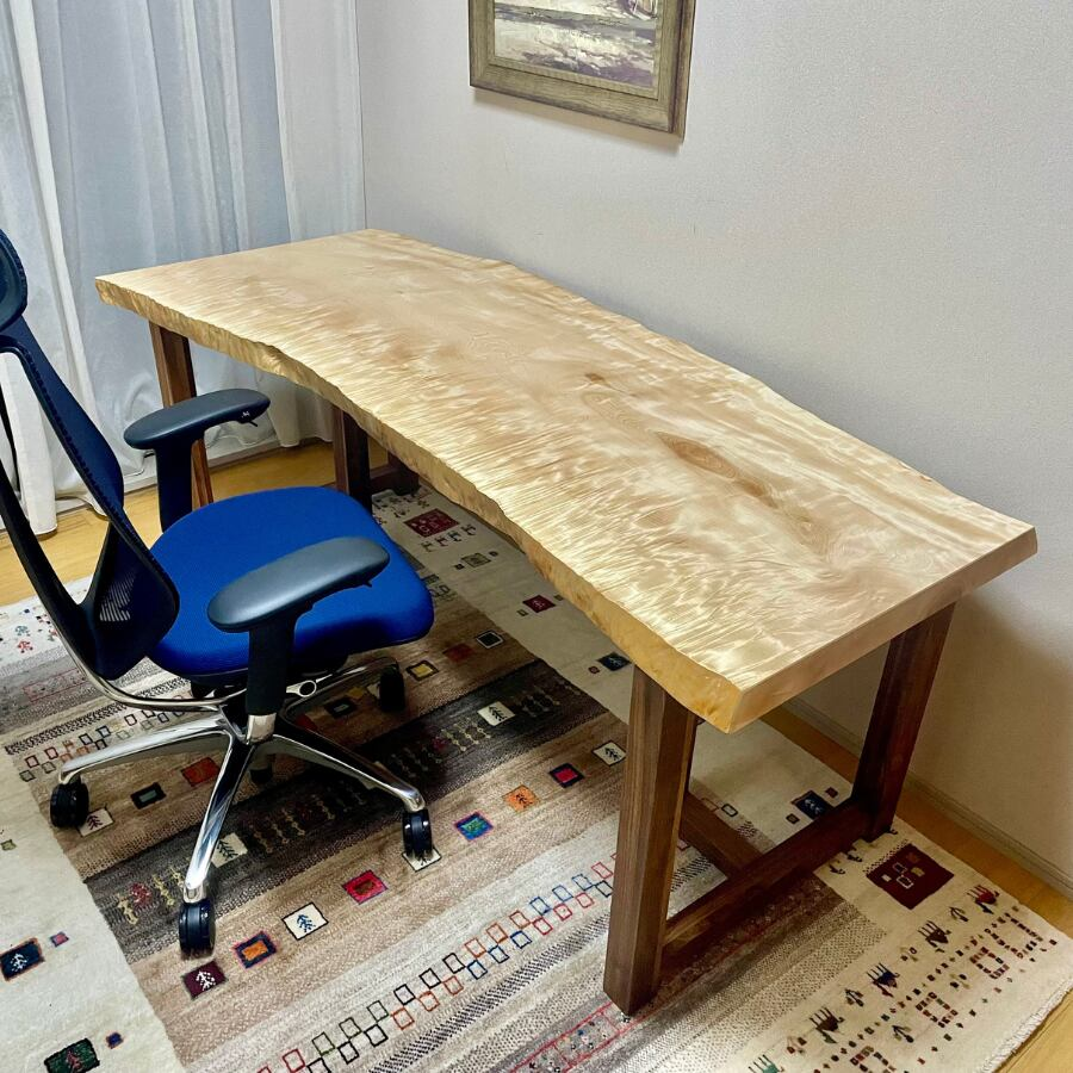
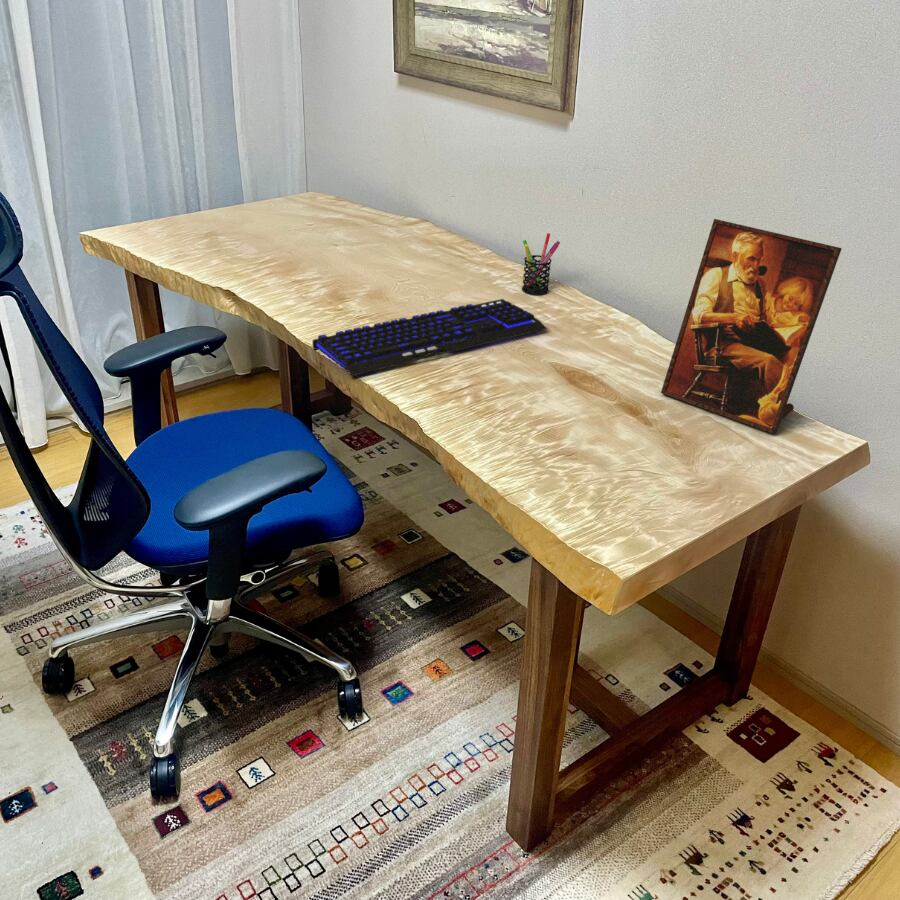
+ picture frame (745, 324)
+ keyboard (433, 332)
+ pen holder (536, 262)
